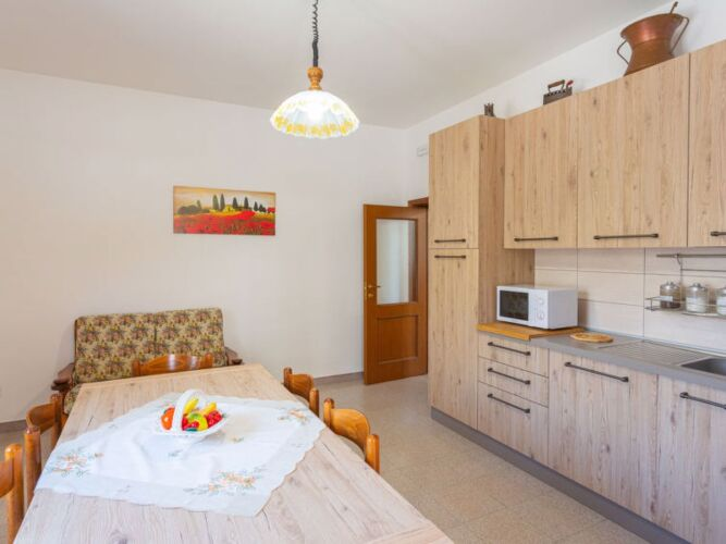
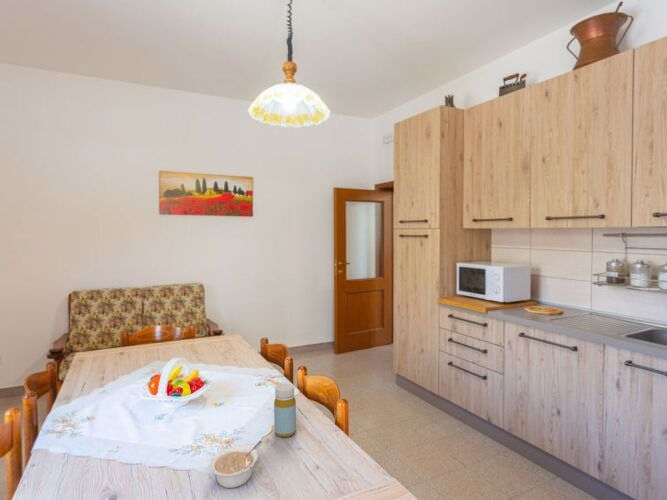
+ legume (235, 465)
+ bottle (285, 409)
